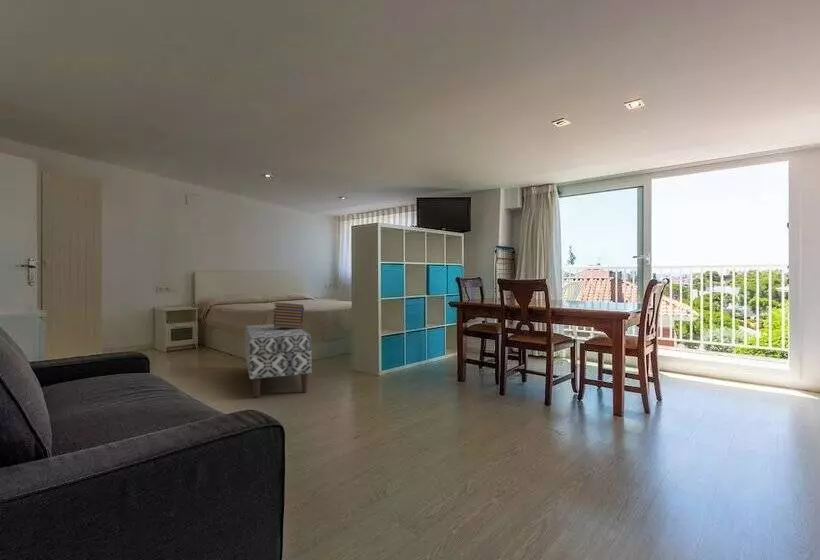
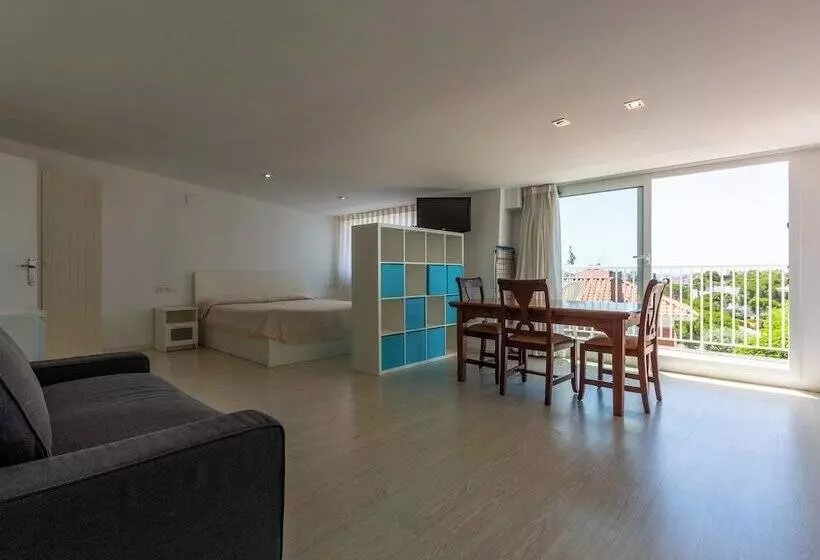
- book stack (287, 316)
- bench (275, 355)
